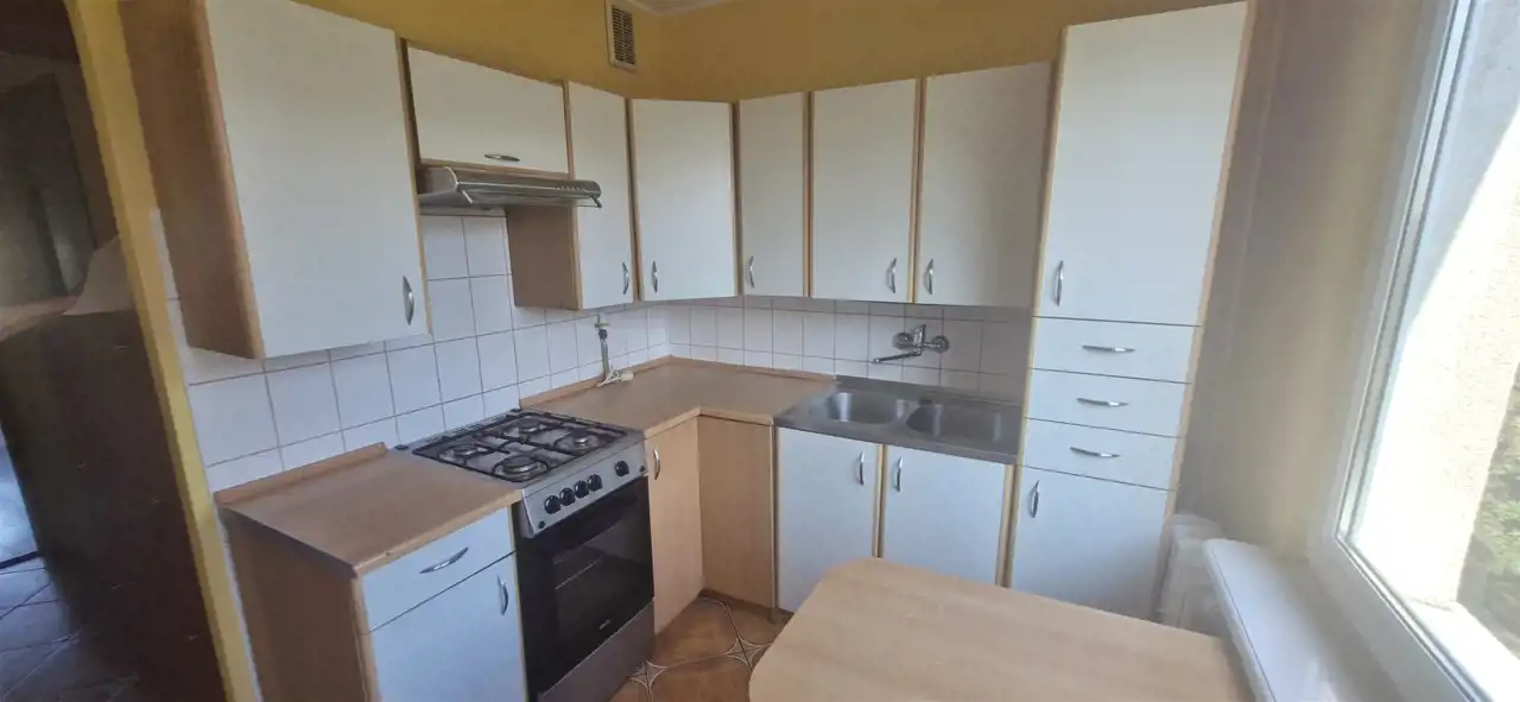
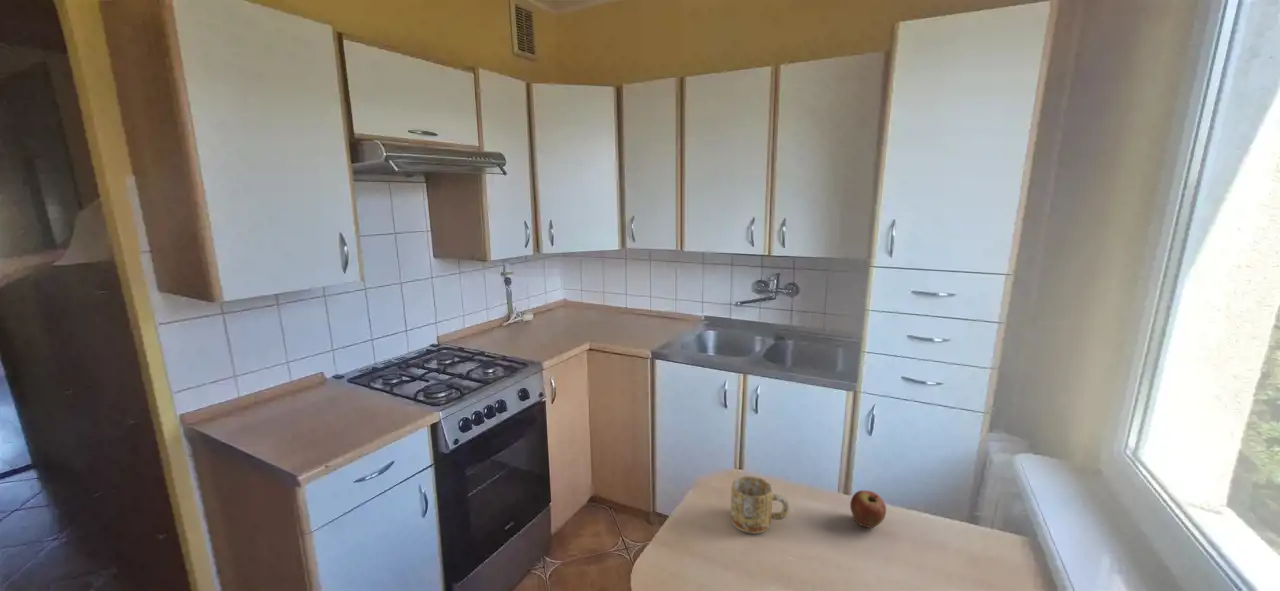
+ fruit (867, 507)
+ mug (759, 504)
